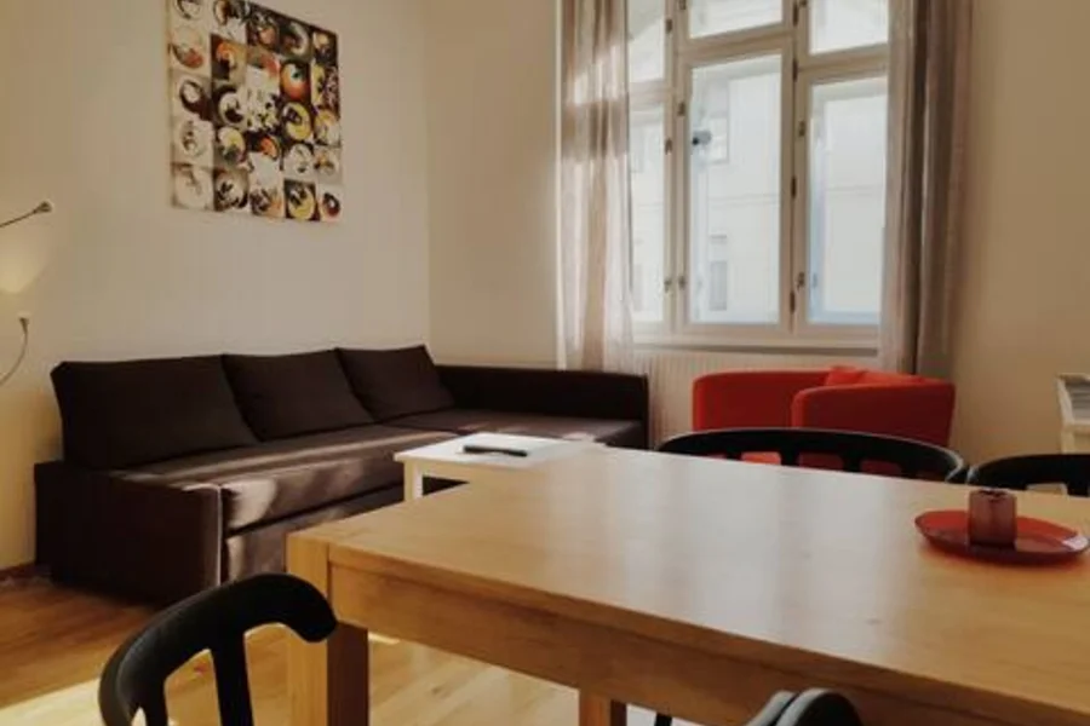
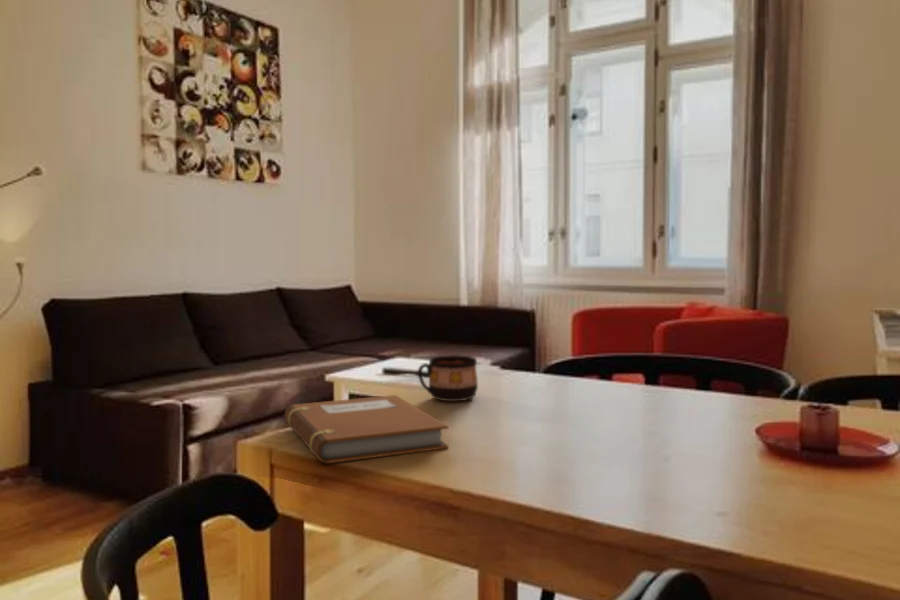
+ notebook (360, 424)
+ cup (450, 378)
